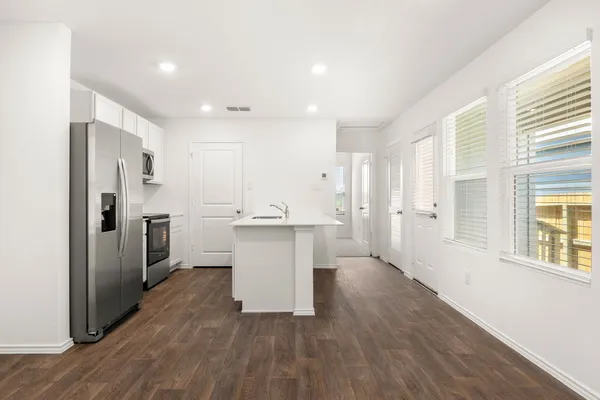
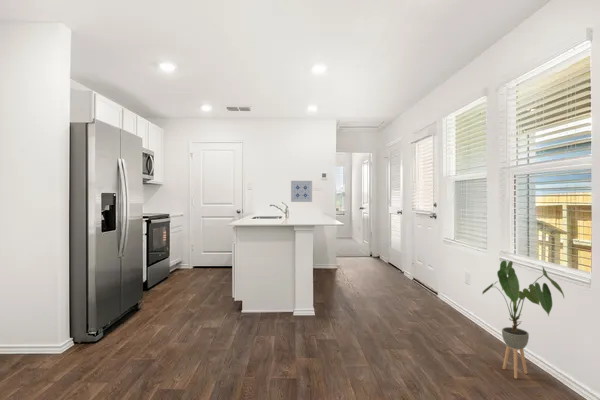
+ house plant (521, 321)
+ wall art (301, 191)
